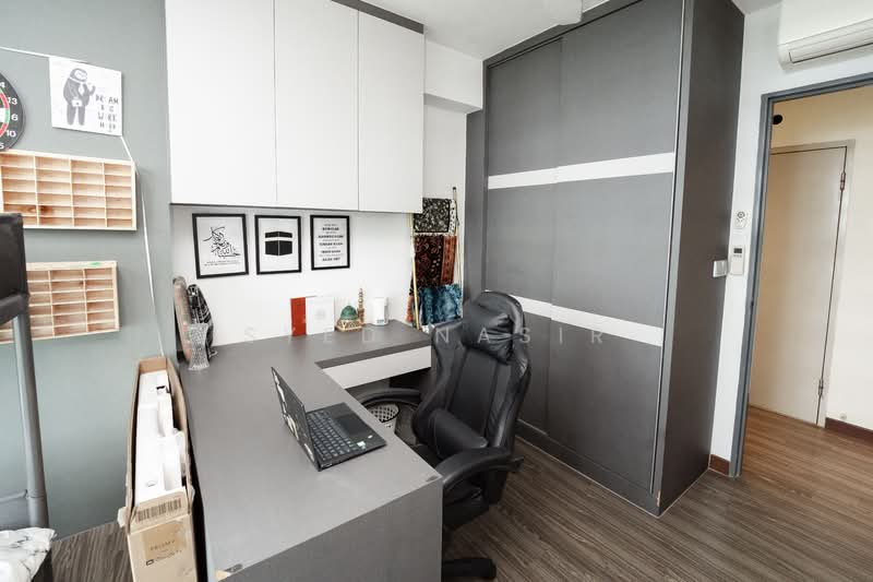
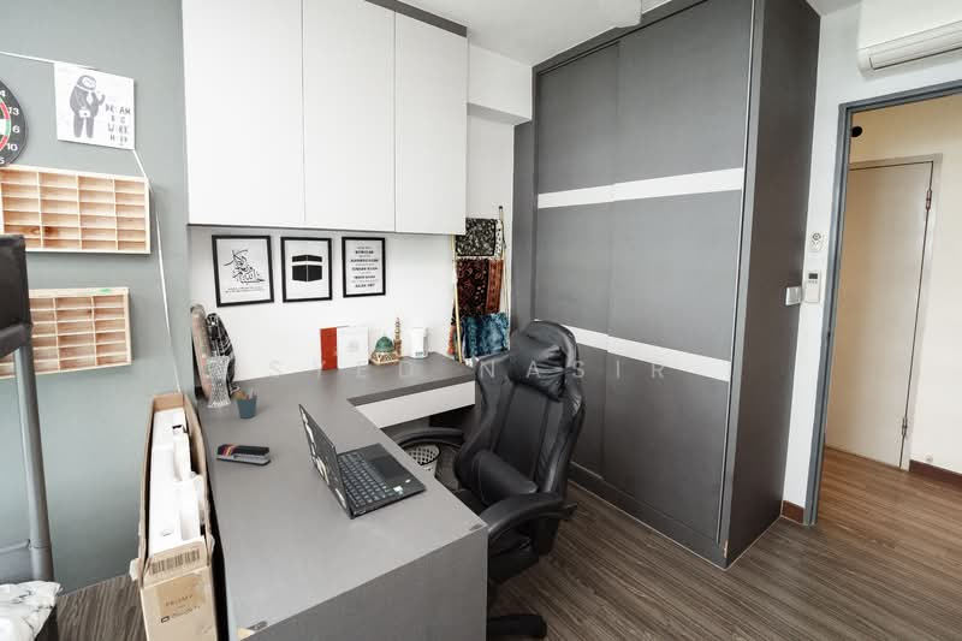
+ stapler (243, 452)
+ pen holder (247, 400)
